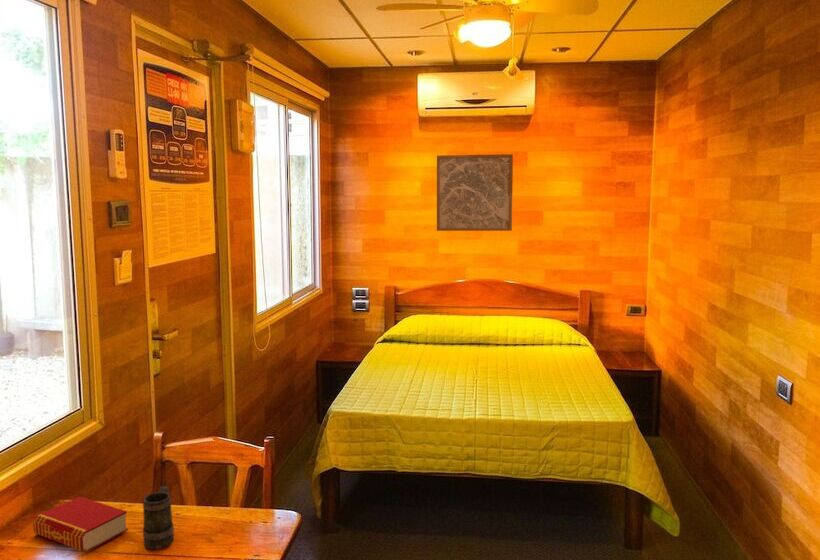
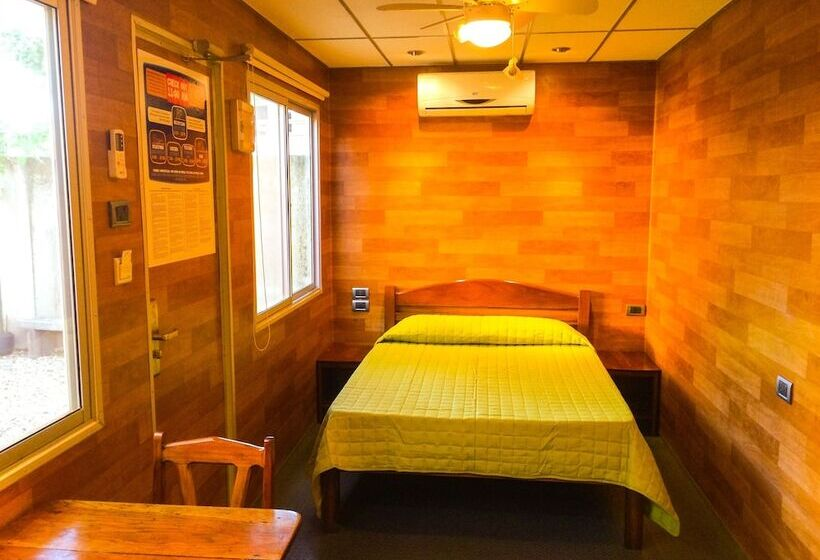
- mug (160, 516)
- book (80, 523)
- wall art (474, 193)
